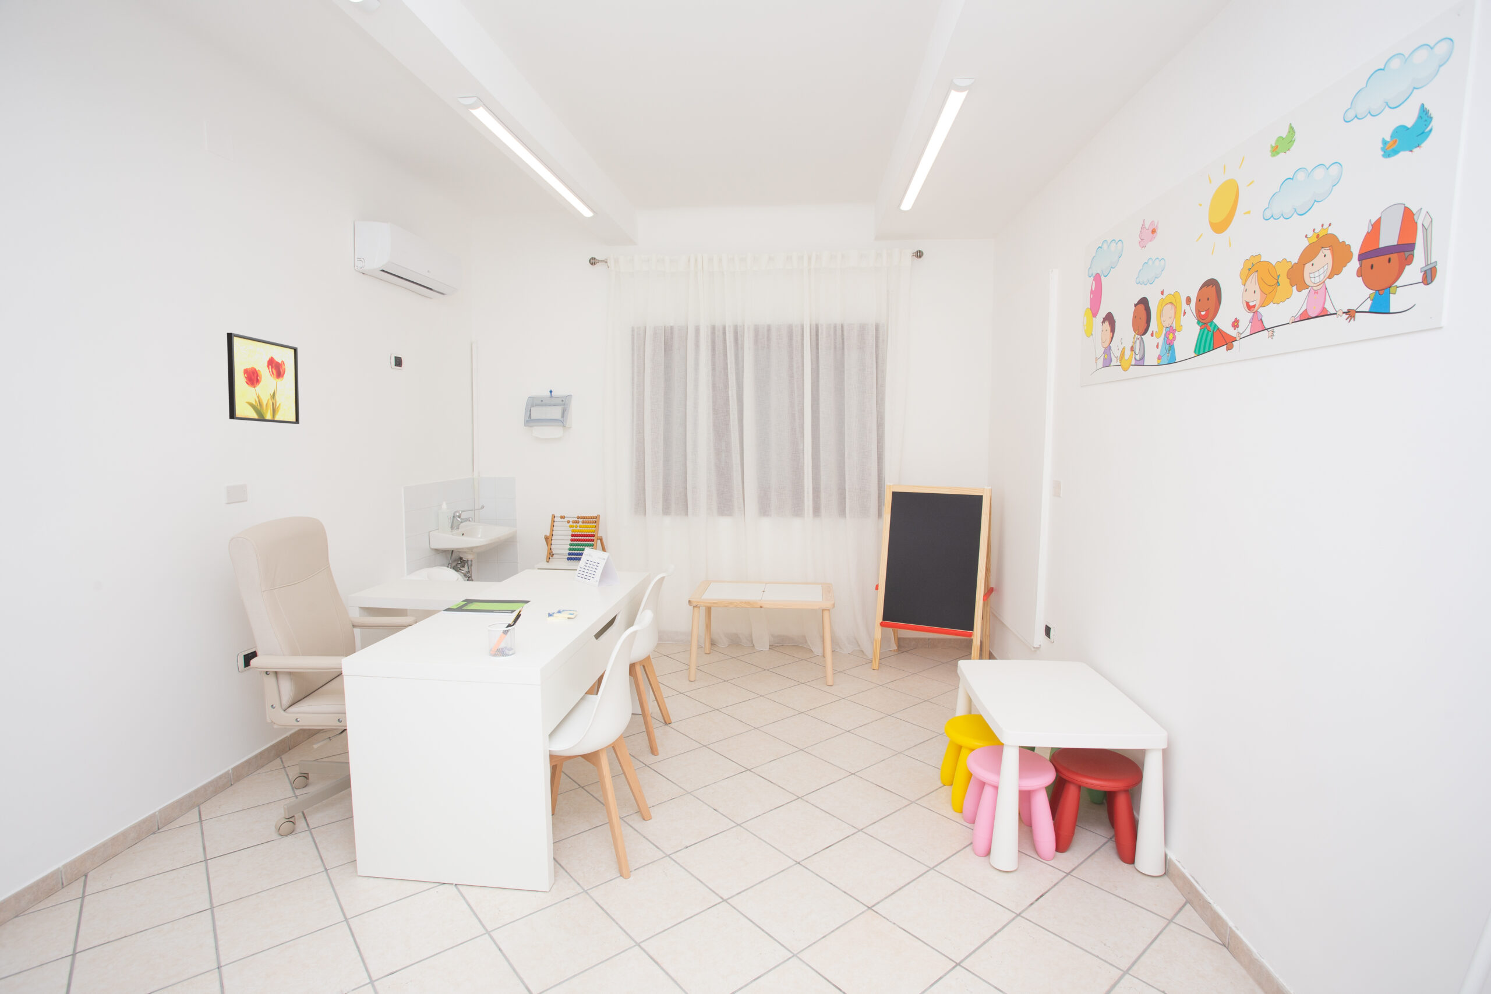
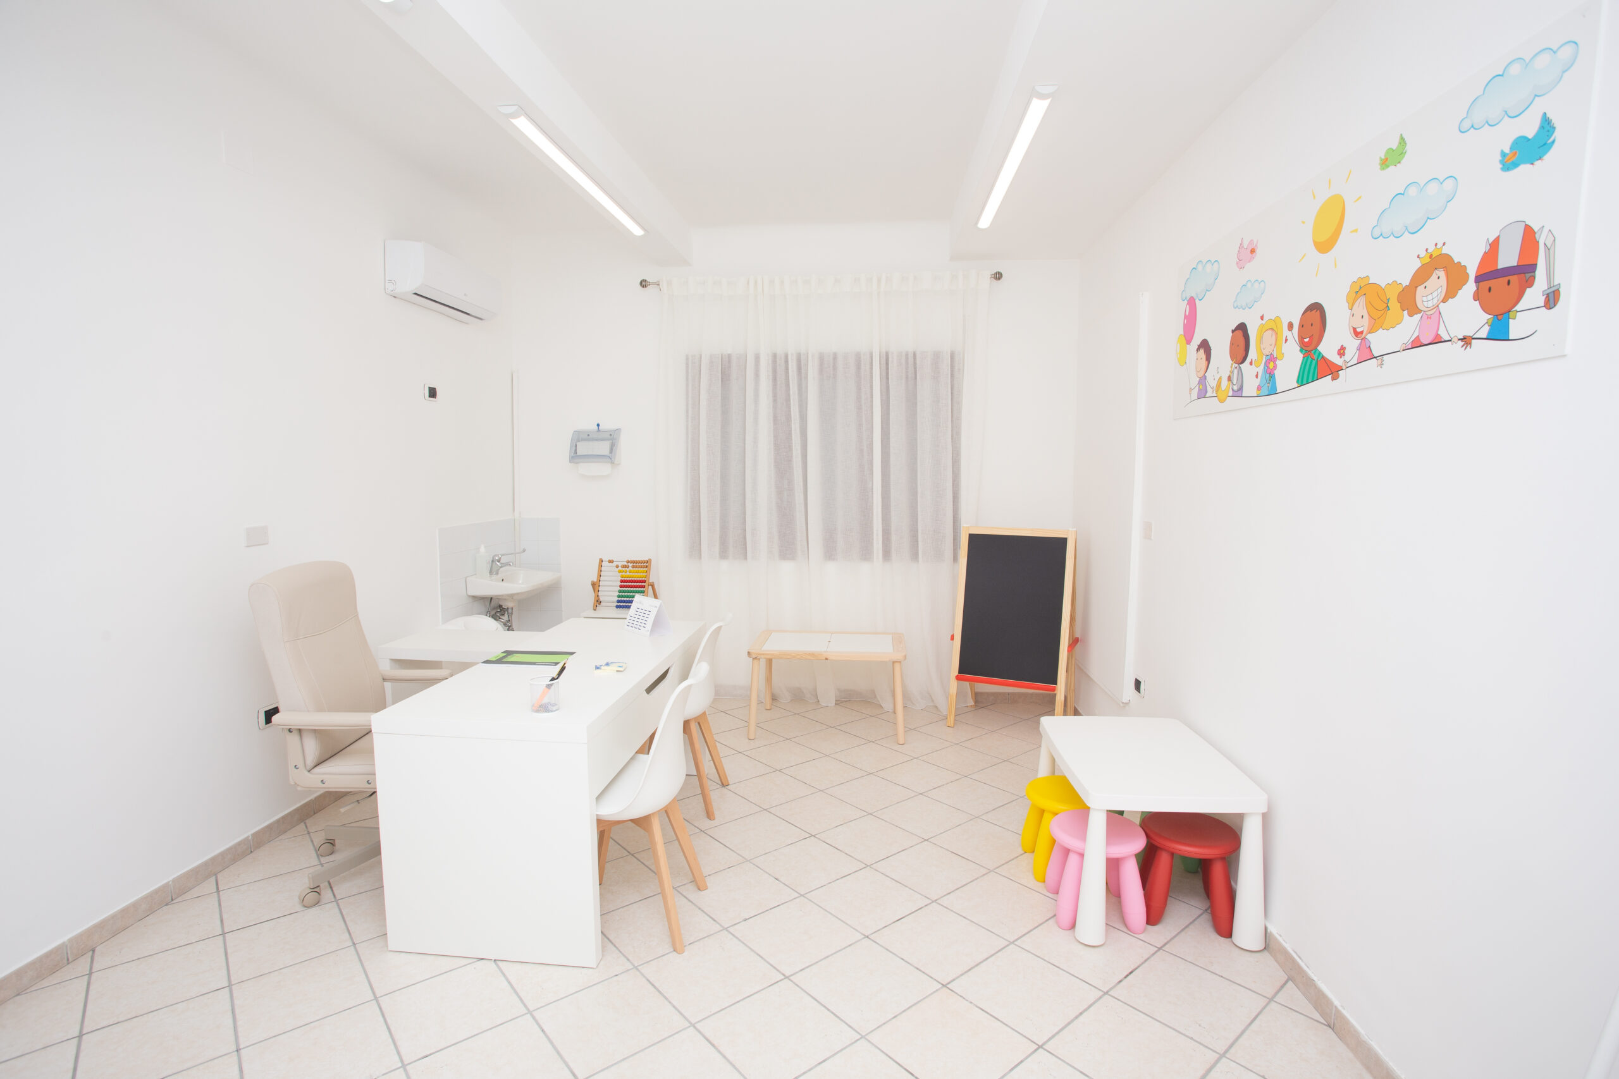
- wall art (263, 381)
